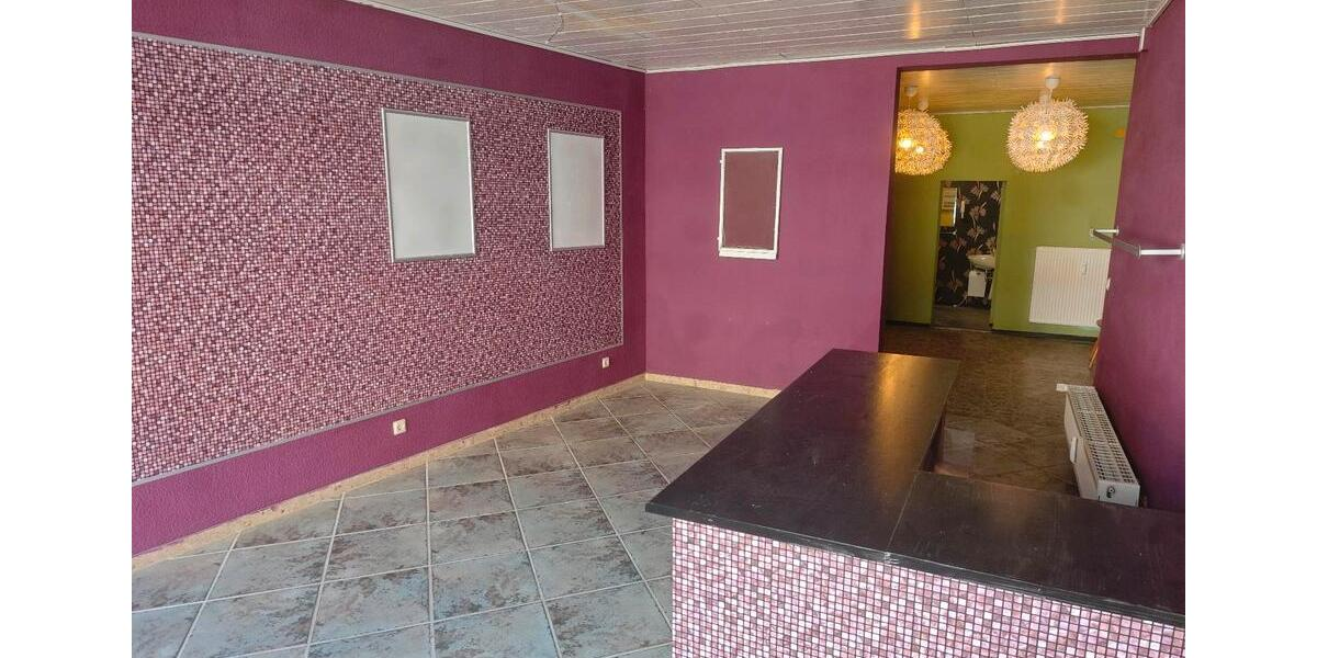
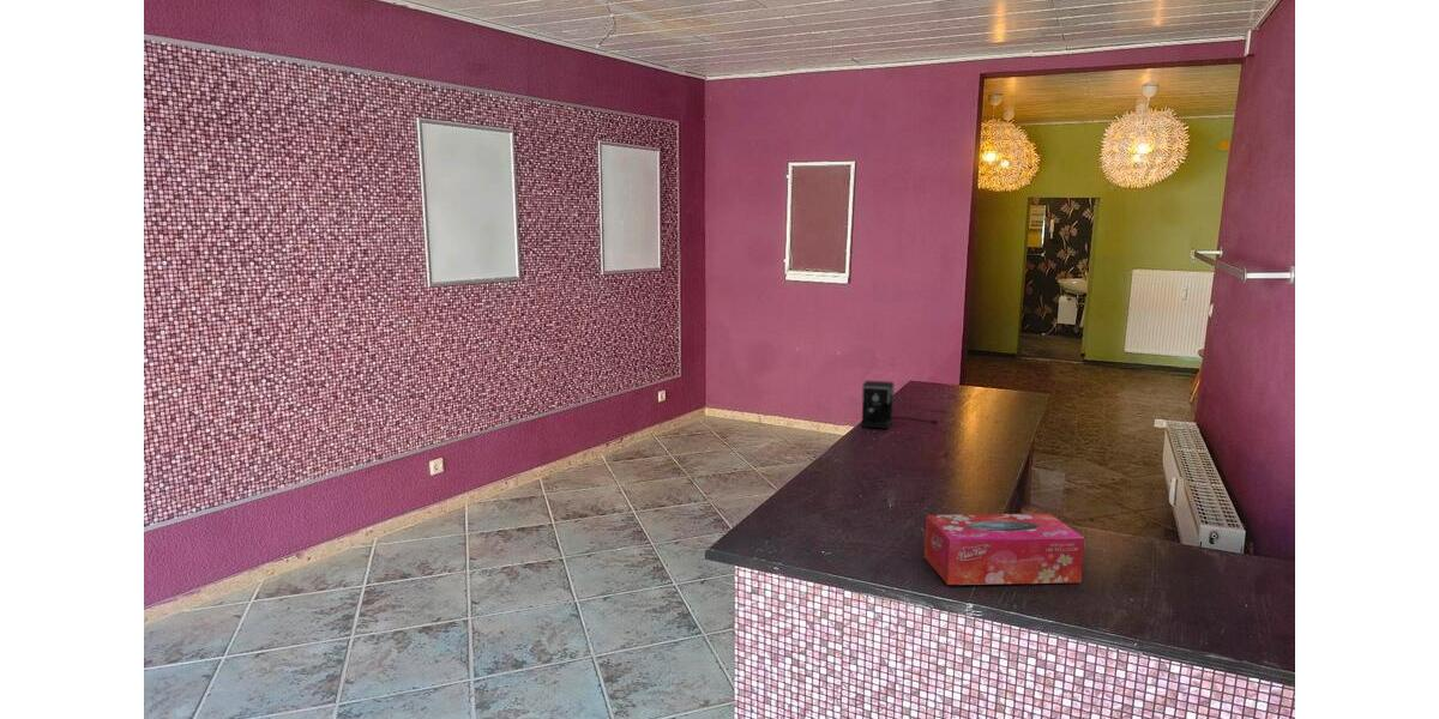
+ tissue box (1000, 548)
+ coffee maker (892, 404)
